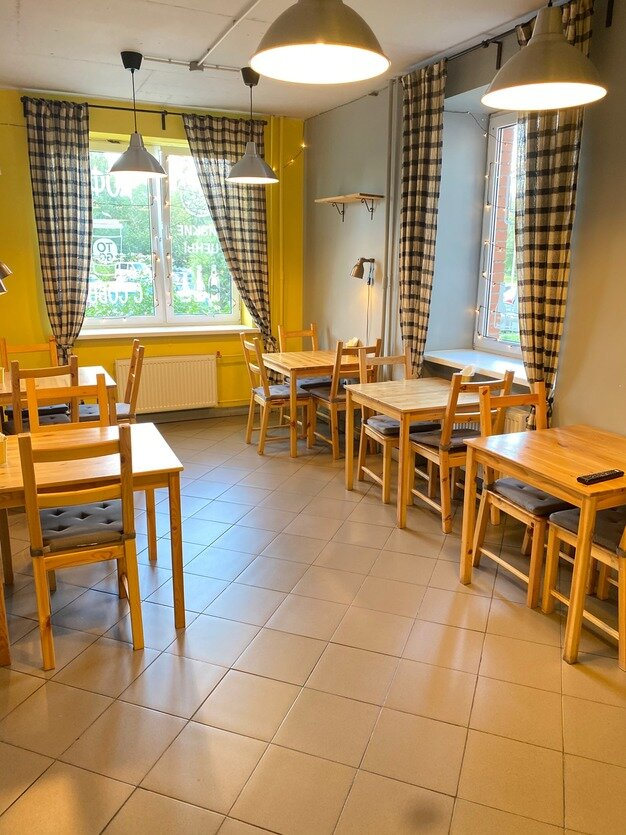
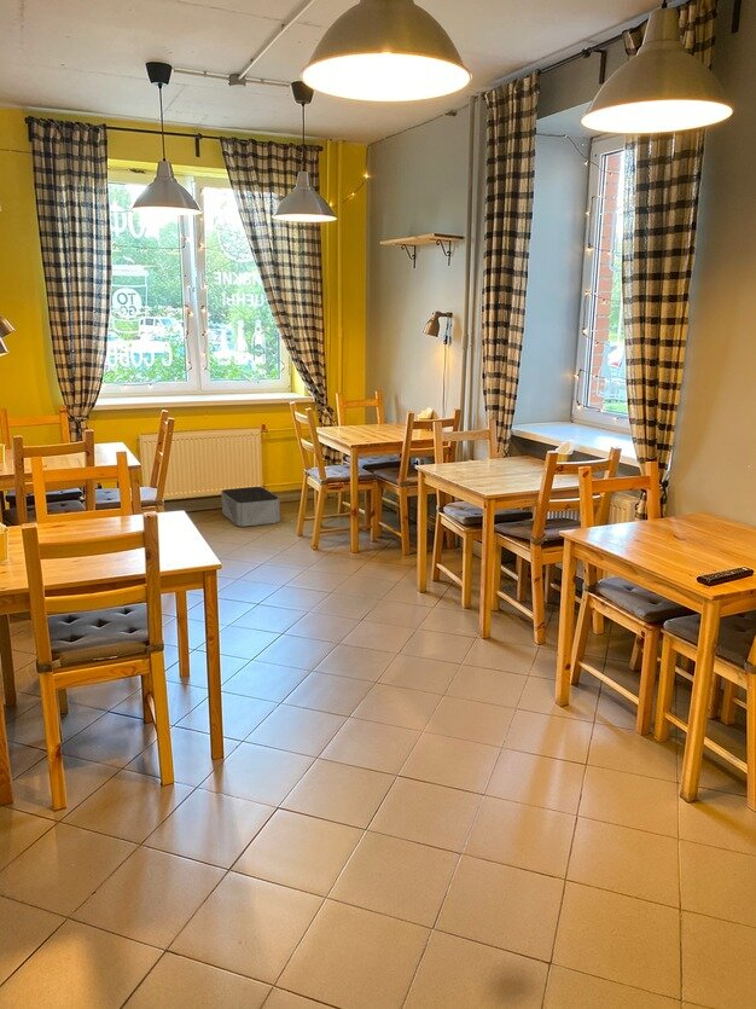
+ storage bin (250, 505)
